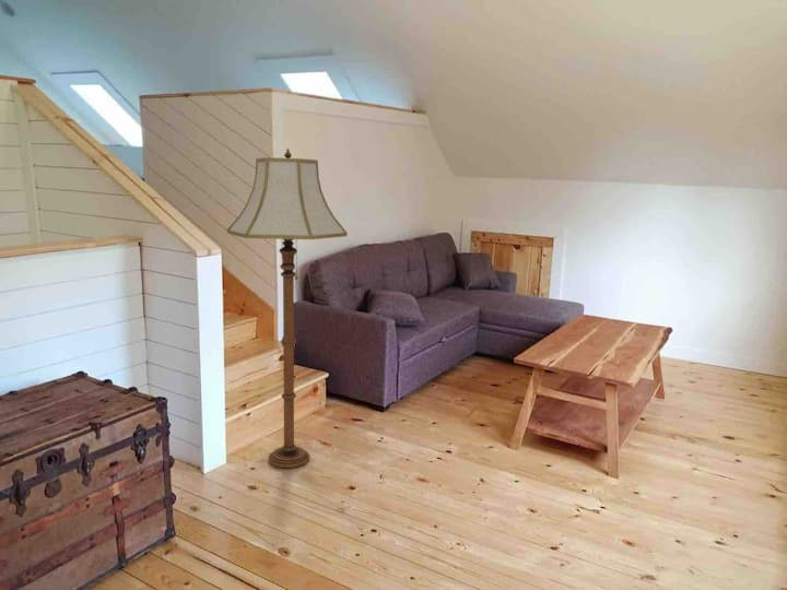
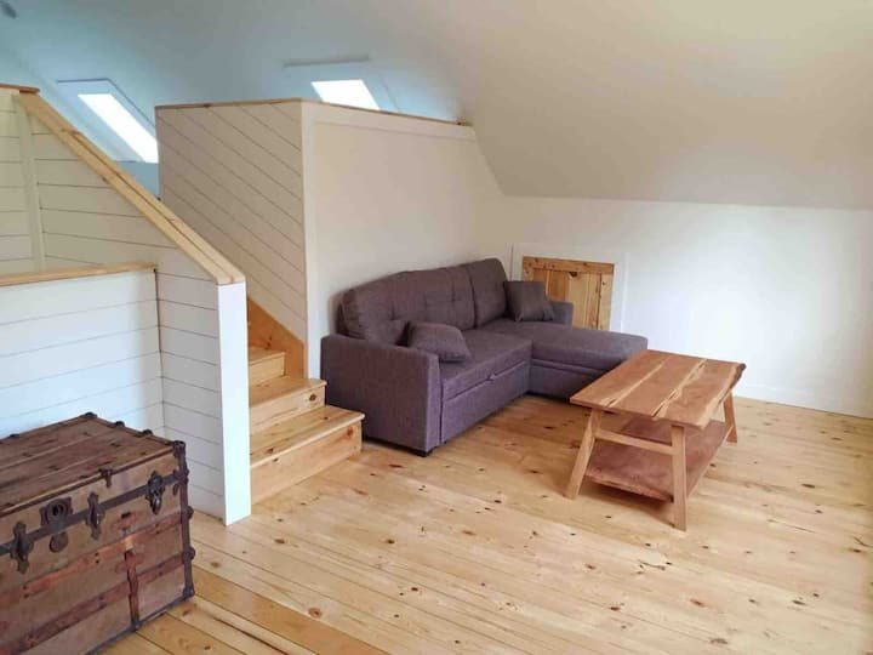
- floor lamp (287, 310)
